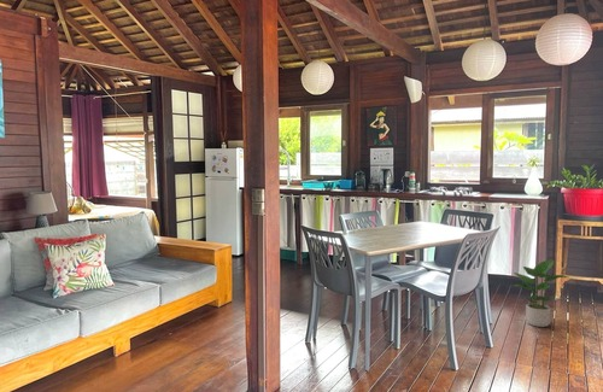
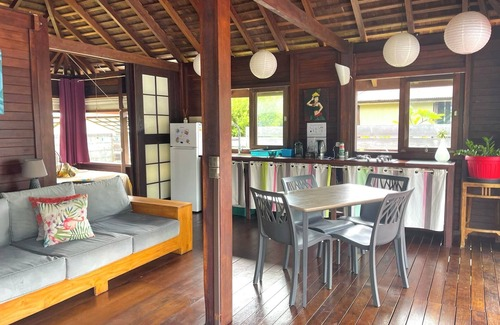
- potted plant (534, 291)
